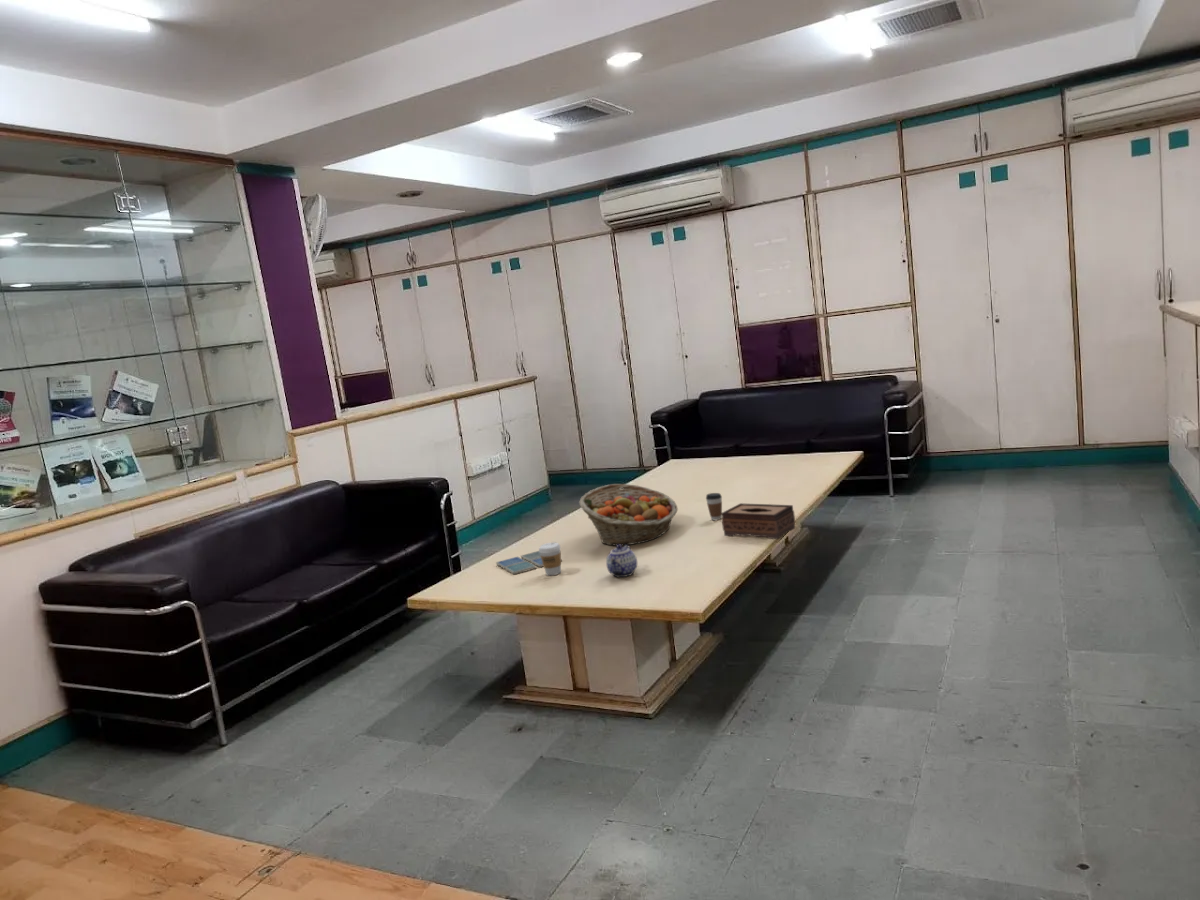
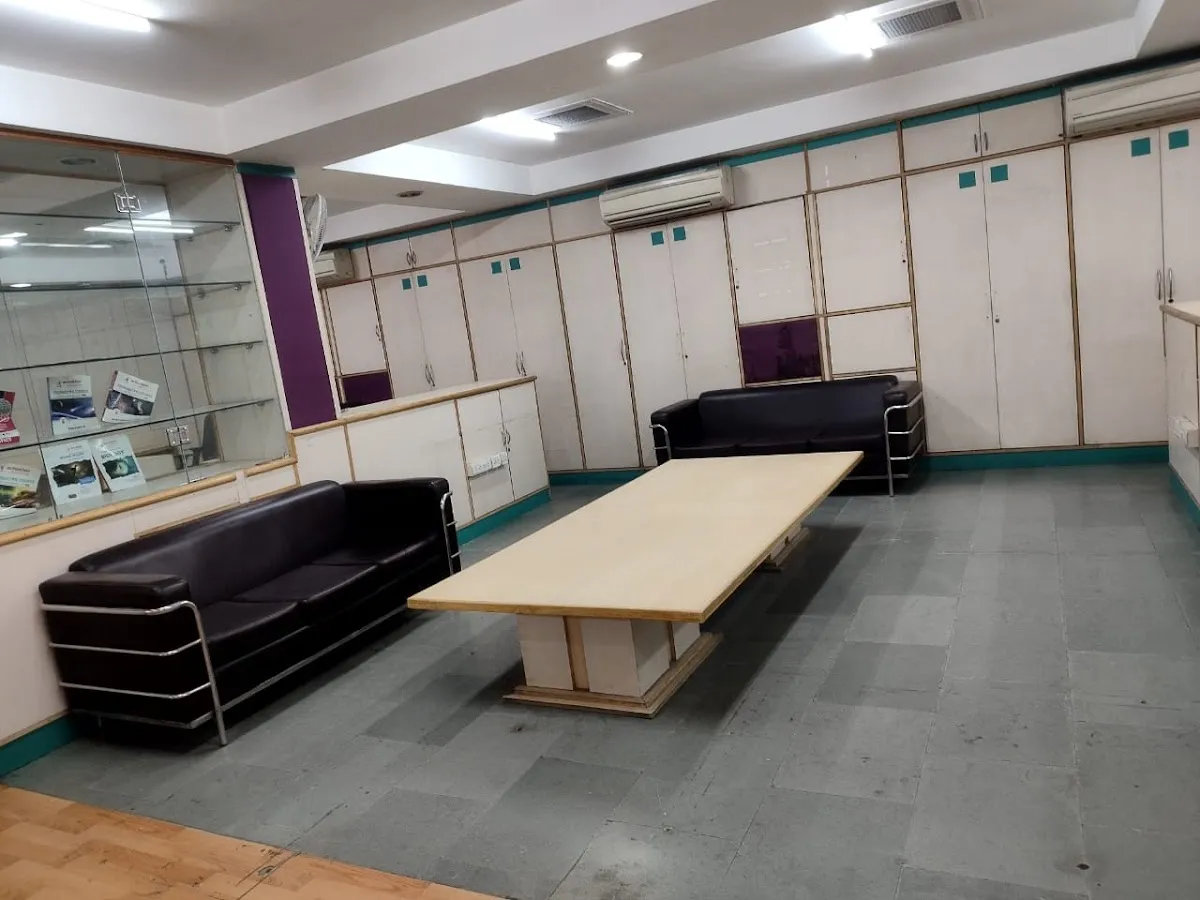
- drink coaster (528, 561)
- coffee cup (551, 558)
- teapot (621, 559)
- fruit basket (629, 512)
- coffee cup (714, 506)
- tissue box (758, 520)
